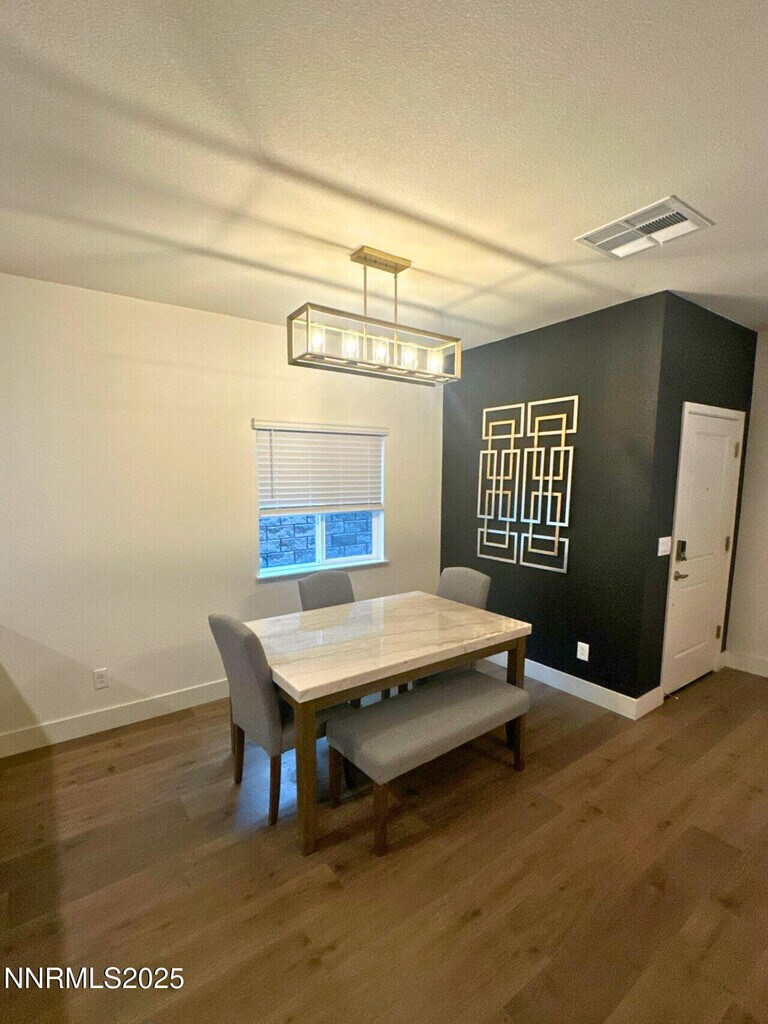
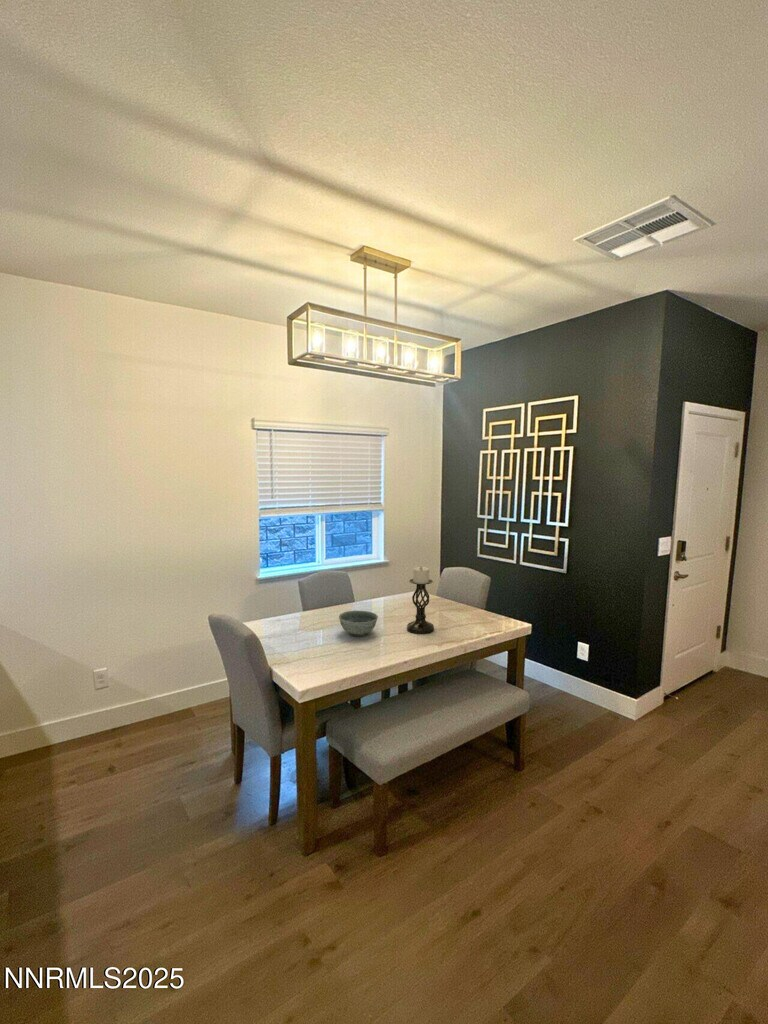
+ bowl (358, 624)
+ candle holder (421, 597)
